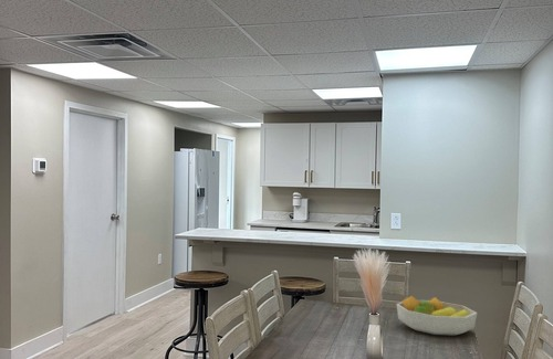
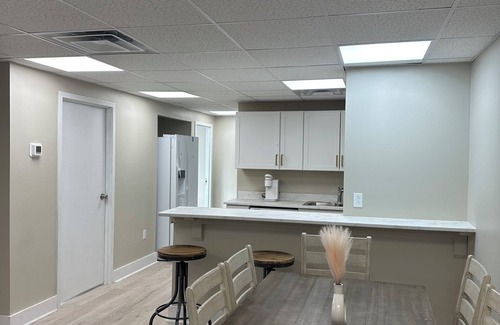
- fruit bowl (435, 314)
